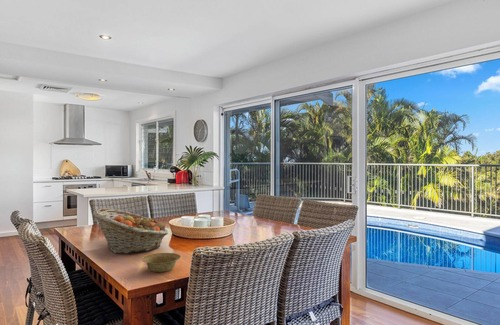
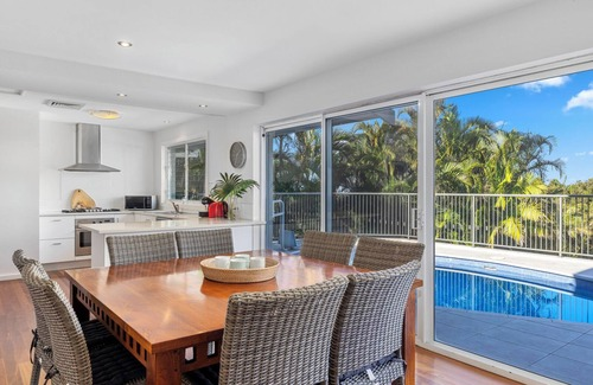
- fruit basket (131, 227)
- bowl (161, 263)
